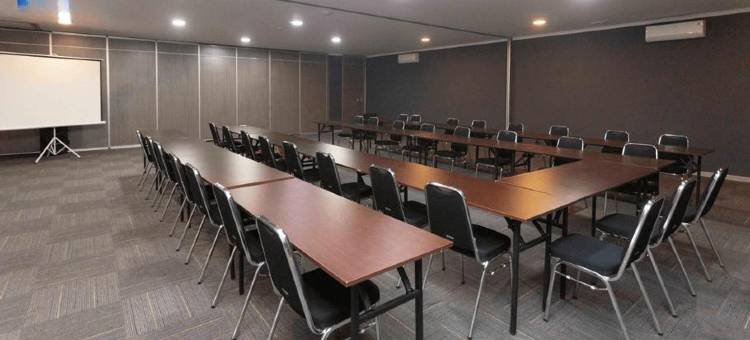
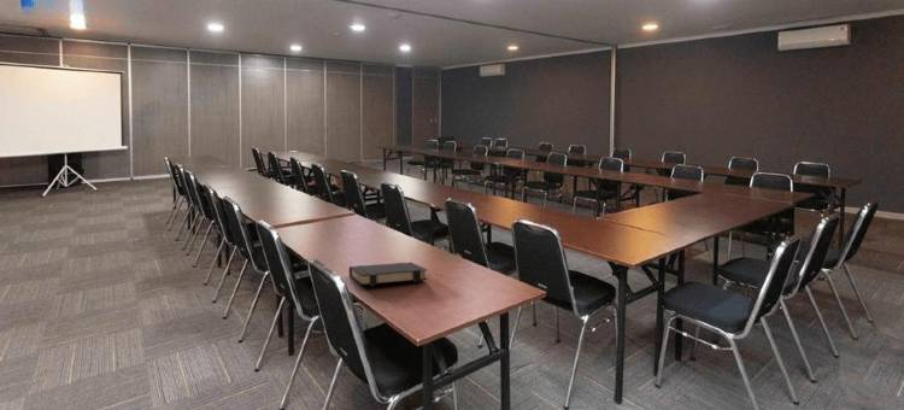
+ book (387, 273)
